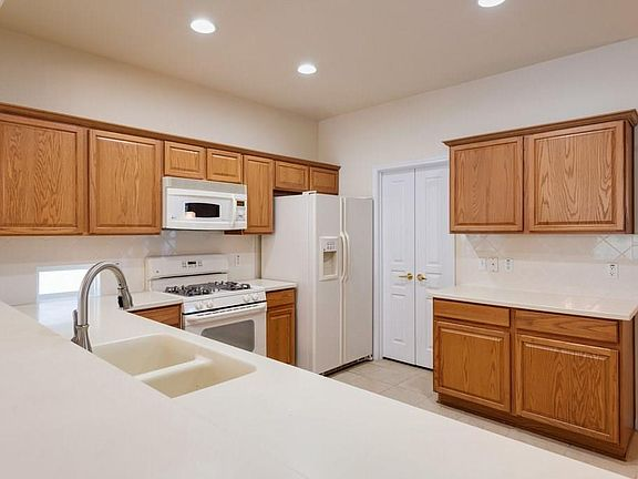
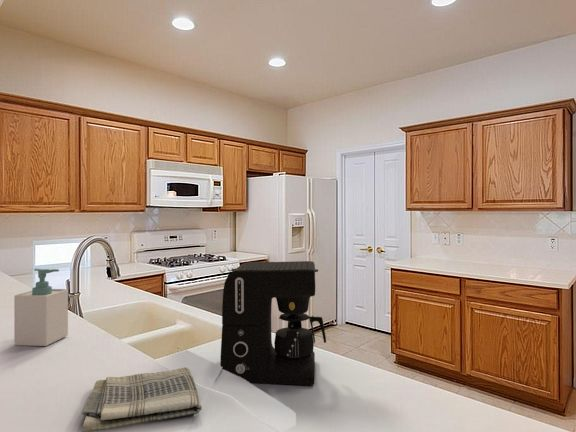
+ coffee maker (279, 317)
+ soap bottle (42, 304)
+ dish towel (143, 392)
